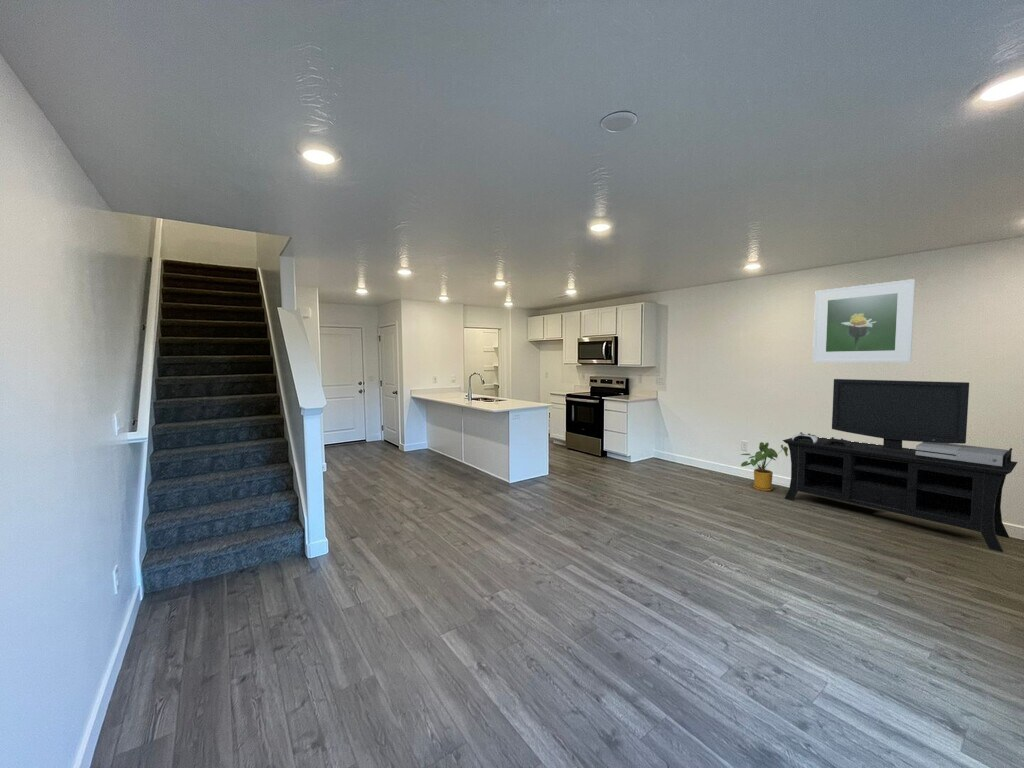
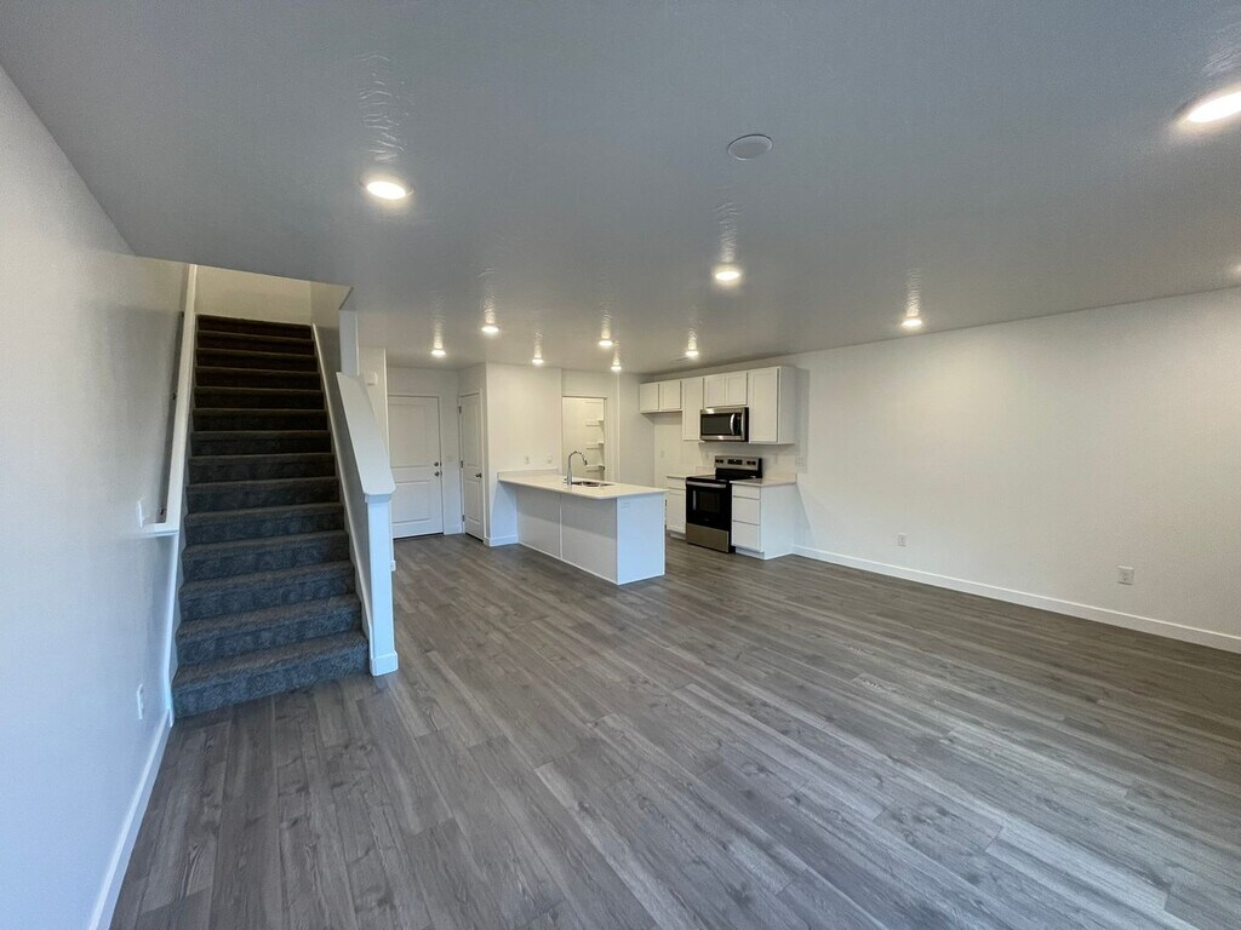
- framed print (859, 324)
- media console (885, 448)
- house plant (762, 466)
